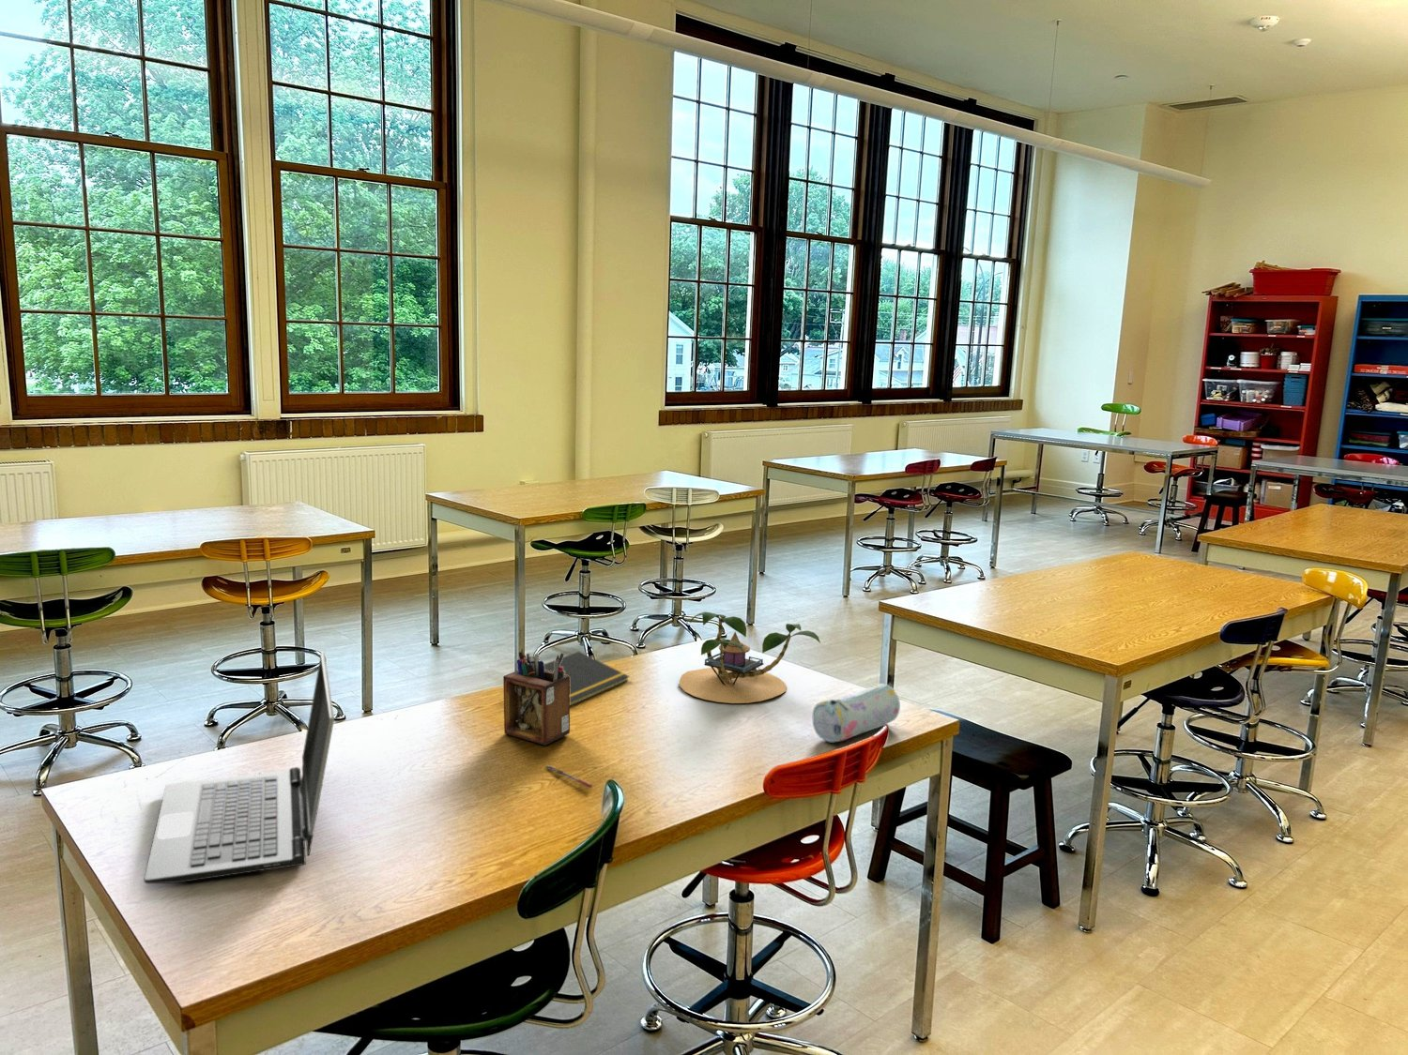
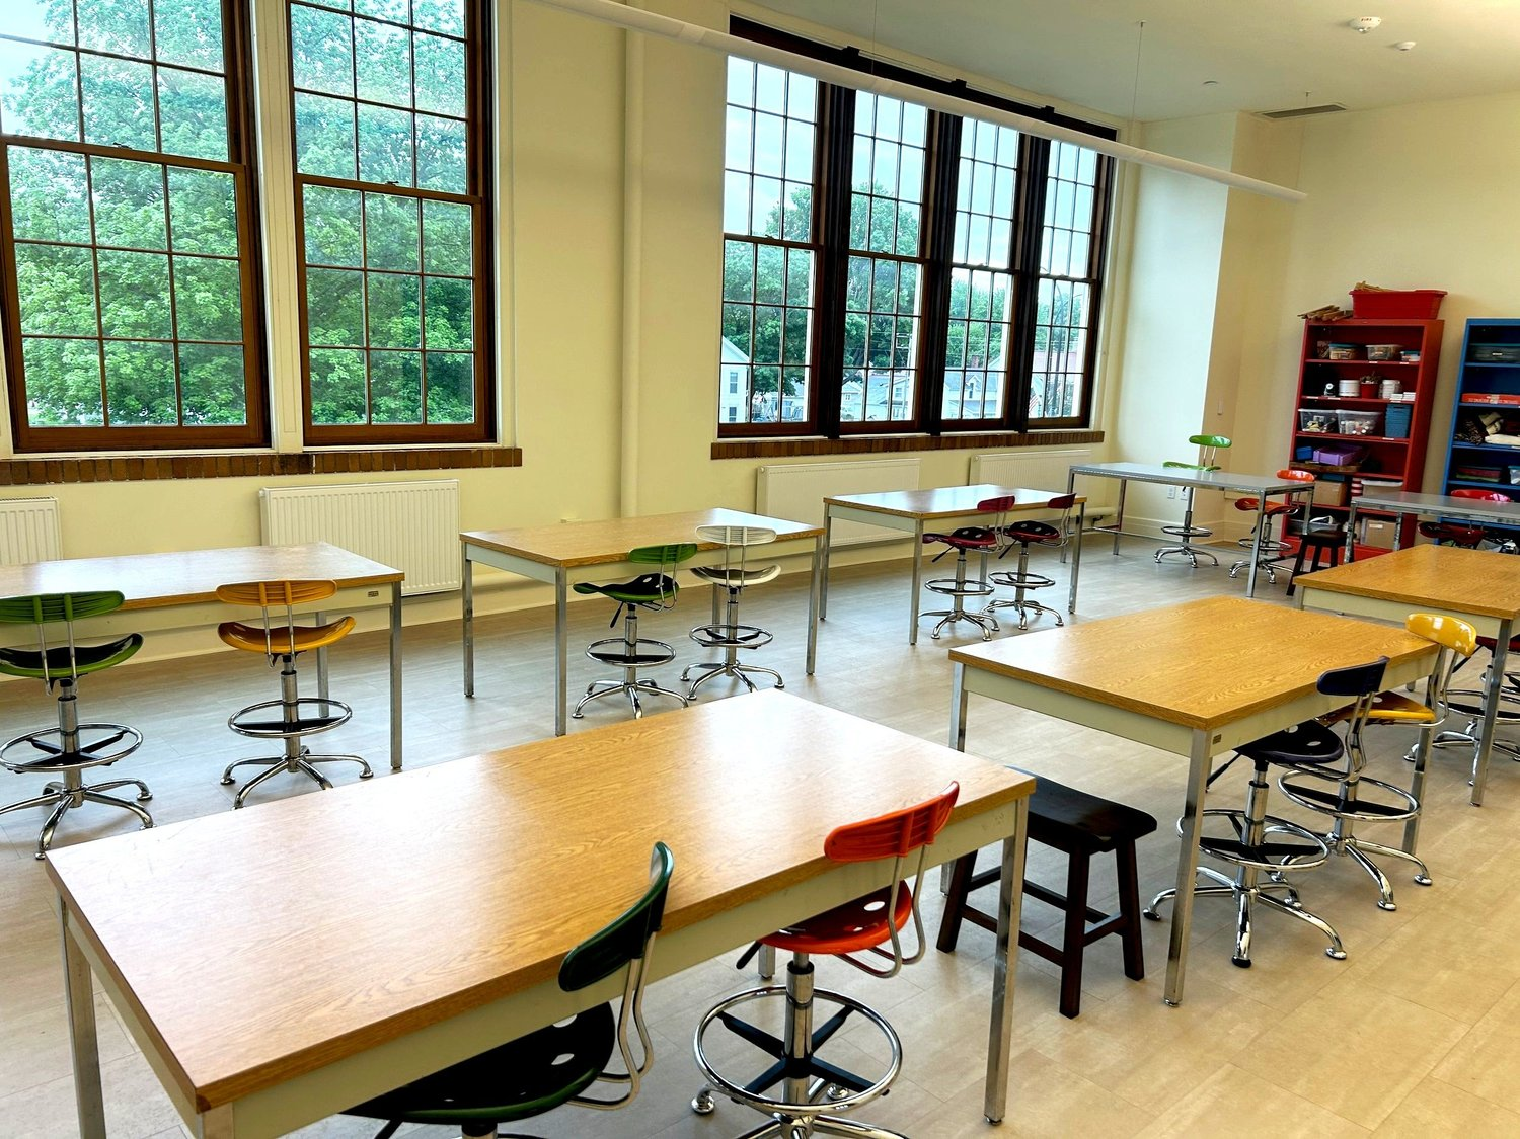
- plant (744, 654)
- desk organizer (535, 693)
- laptop computer (246, 775)
- pen (568, 775)
- notepad (573, 677)
- pencil case (856, 710)
